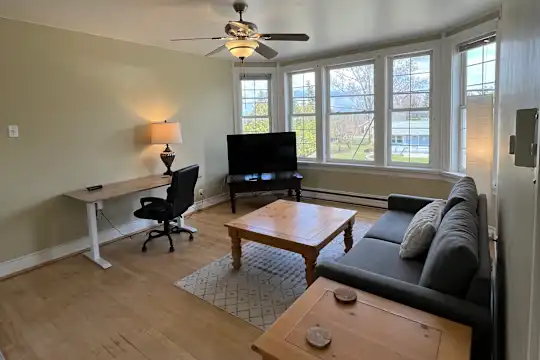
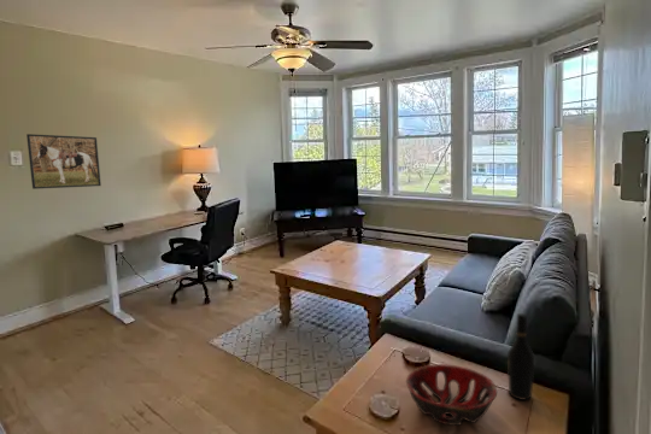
+ wine bottle (521, 354)
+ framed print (66, 162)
+ decorative bowl (450, 395)
